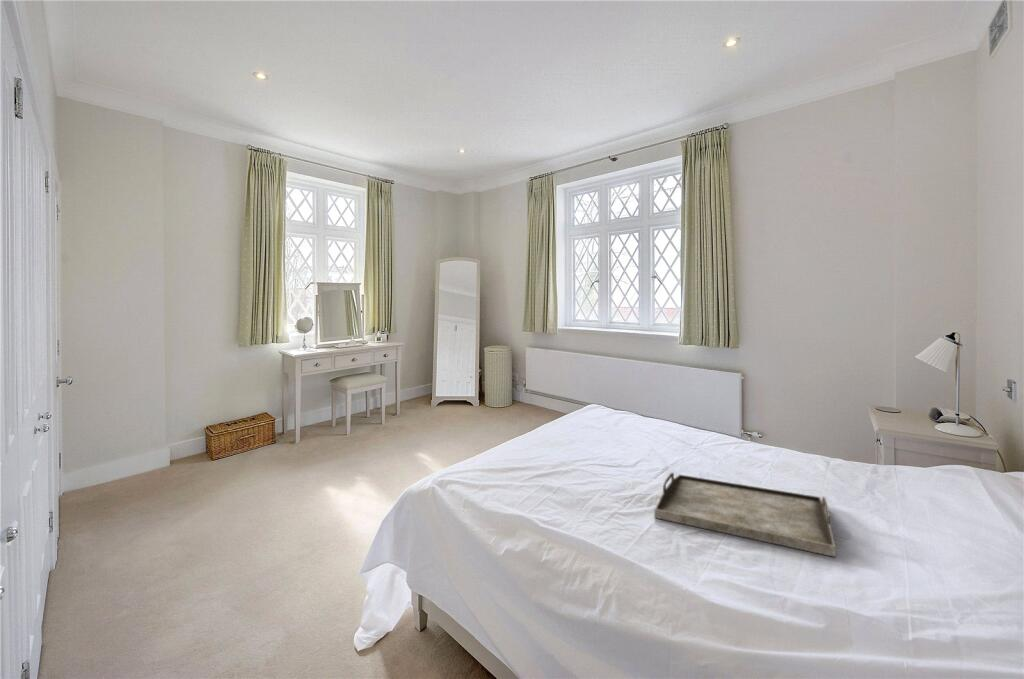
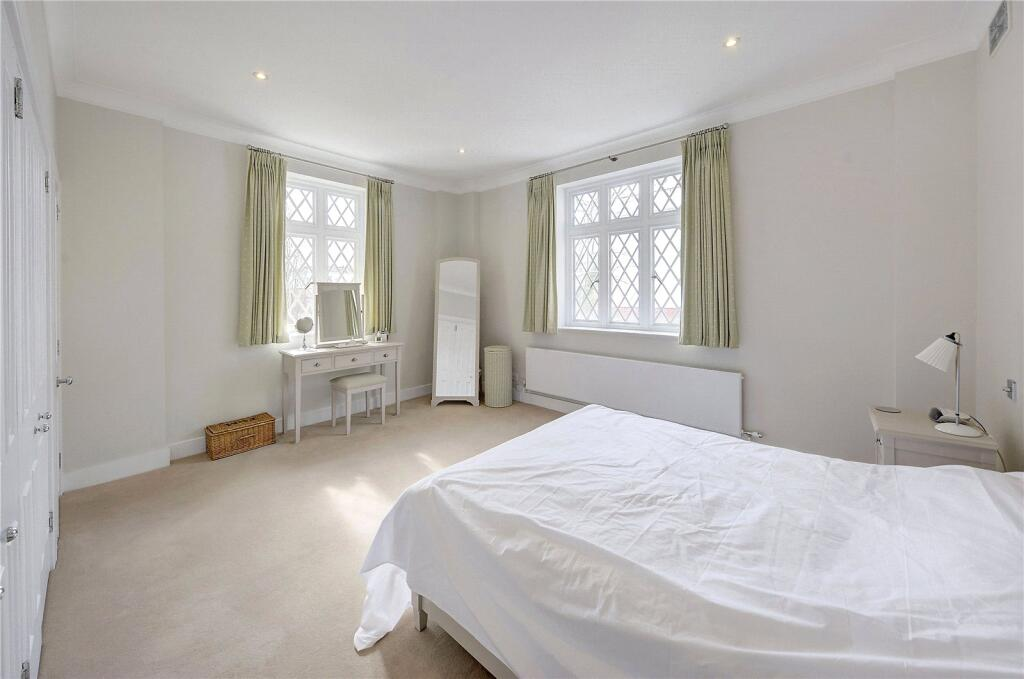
- serving tray (740, 499)
